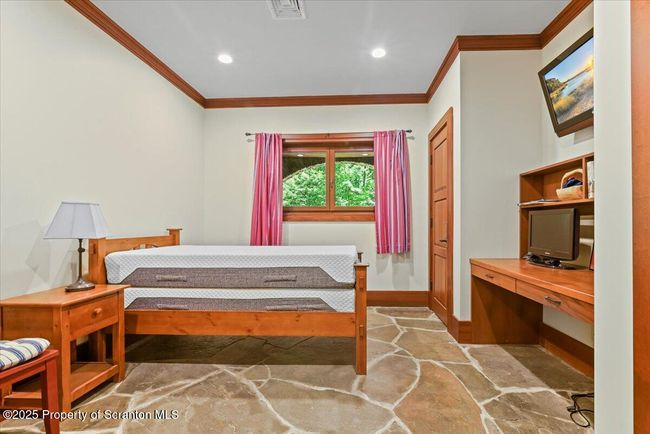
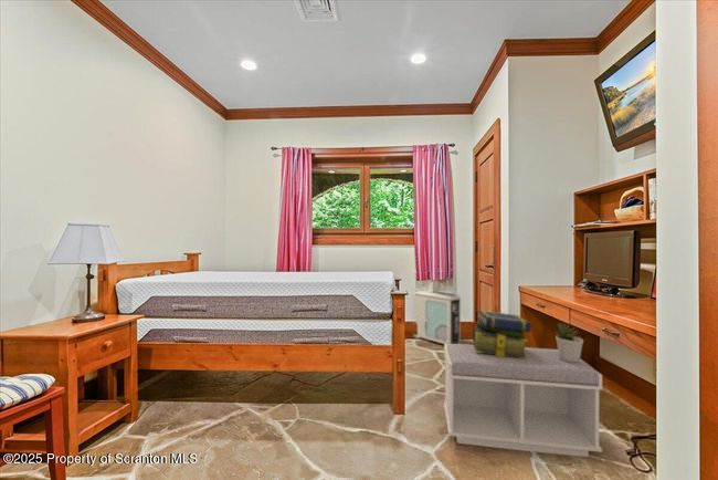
+ air purifier (435, 315)
+ potted plant (568, 340)
+ stack of books (499, 332)
+ bench (513, 394)
